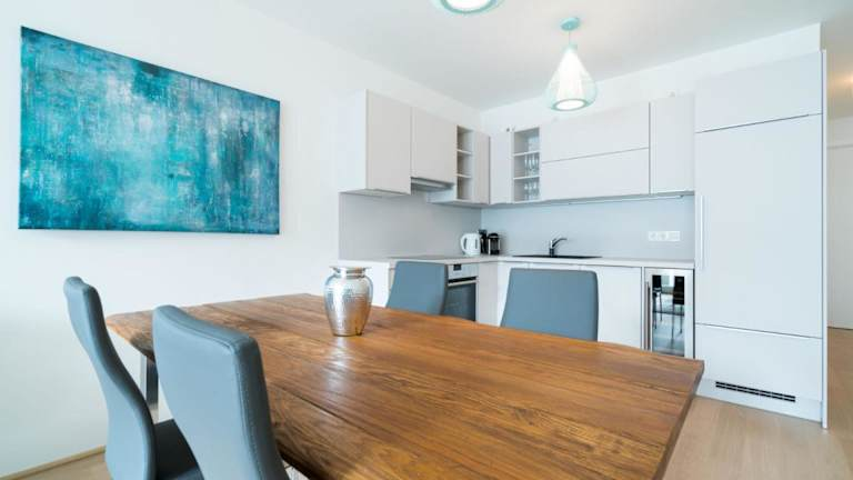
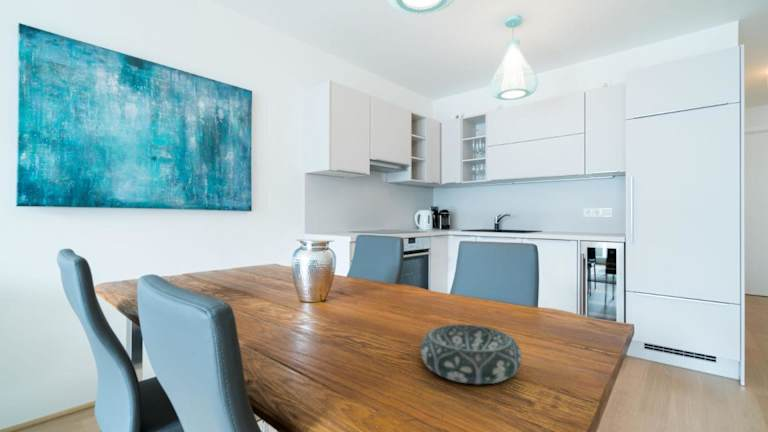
+ decorative bowl (469, 351)
